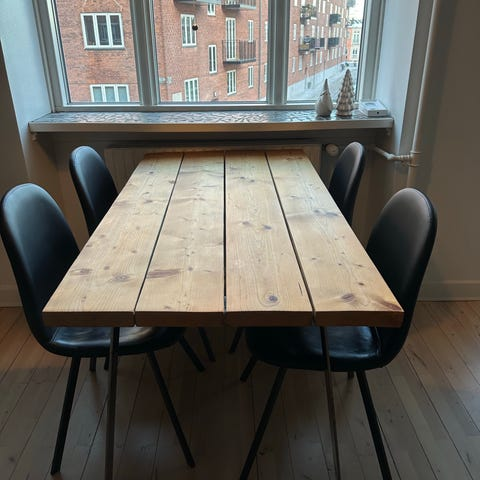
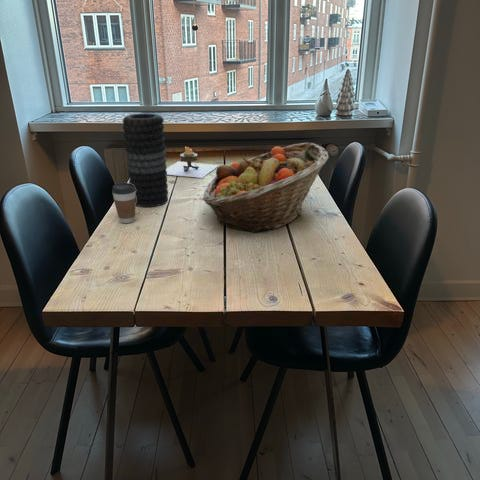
+ coffee cup (125, 203)
+ vase (146, 160)
+ fruit basket (264, 182)
+ candle (188, 157)
